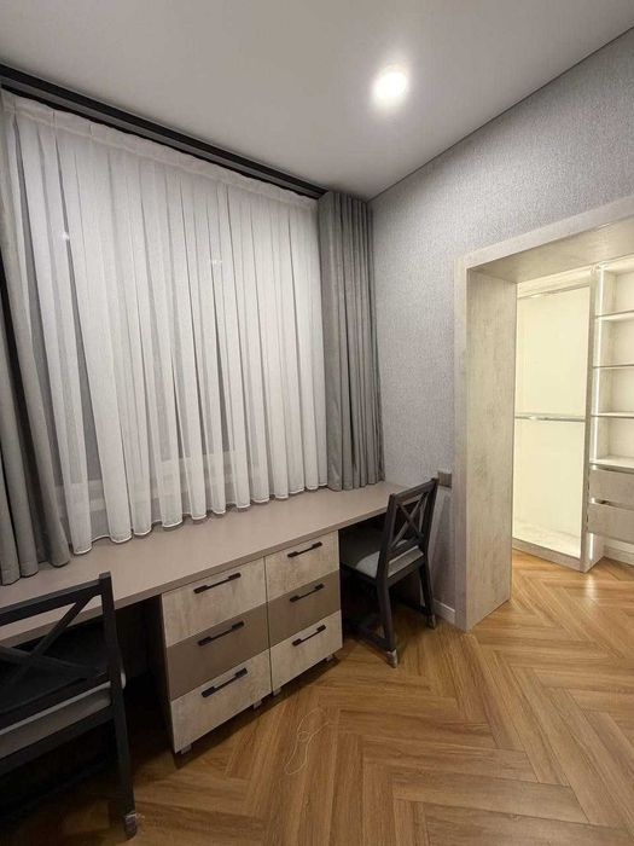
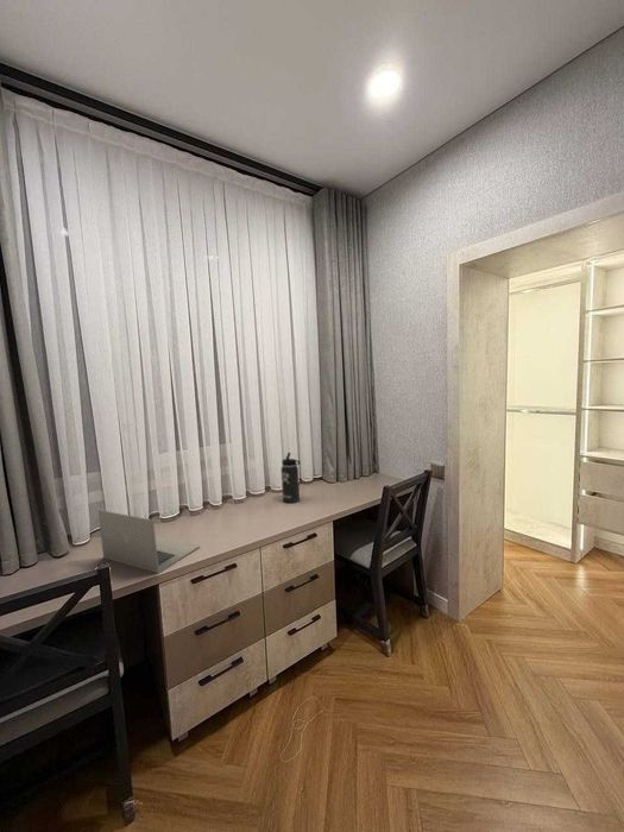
+ laptop (150, 528)
+ thermos bottle (291, 477)
